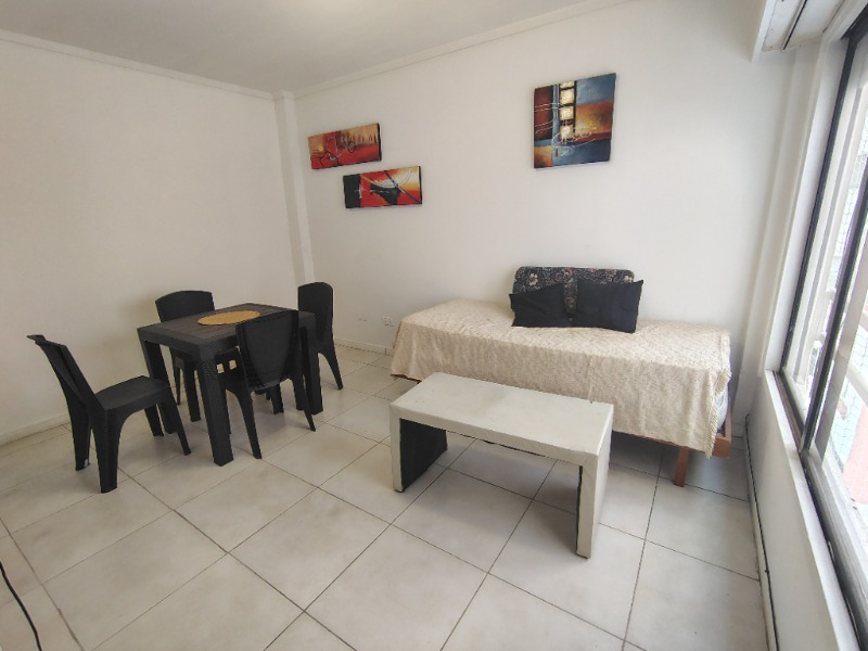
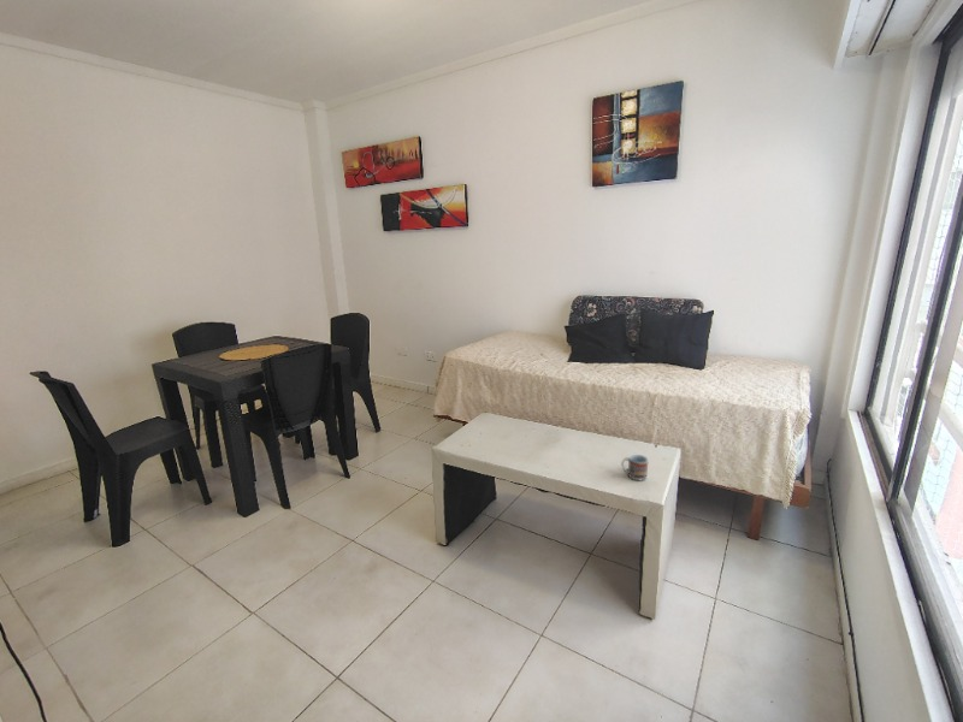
+ cup (634, 466)
